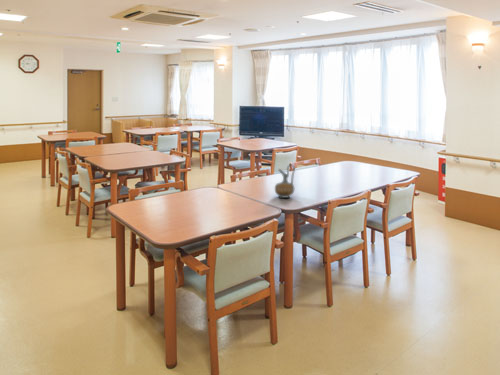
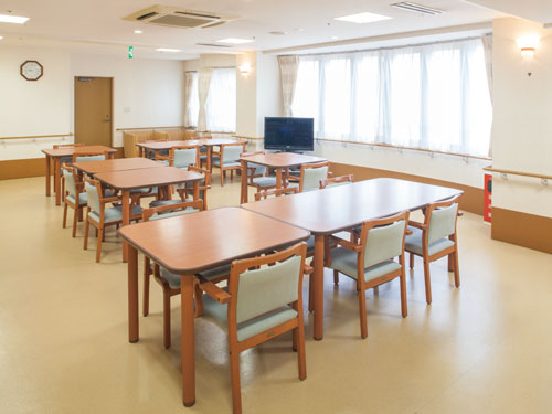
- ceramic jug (284, 180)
